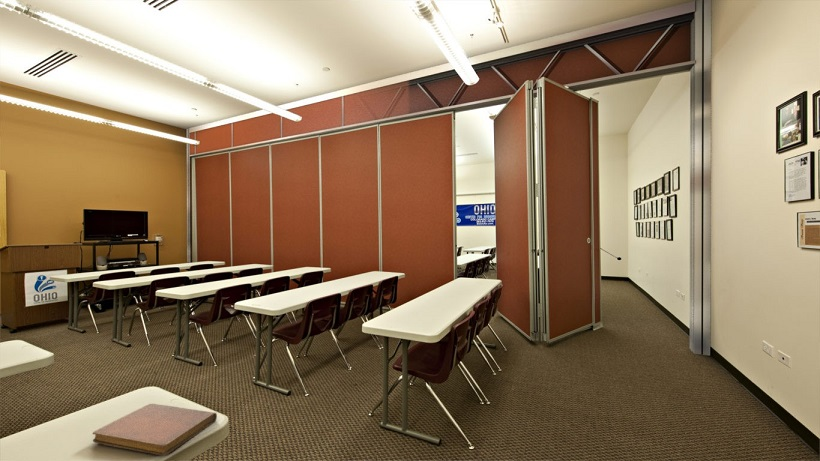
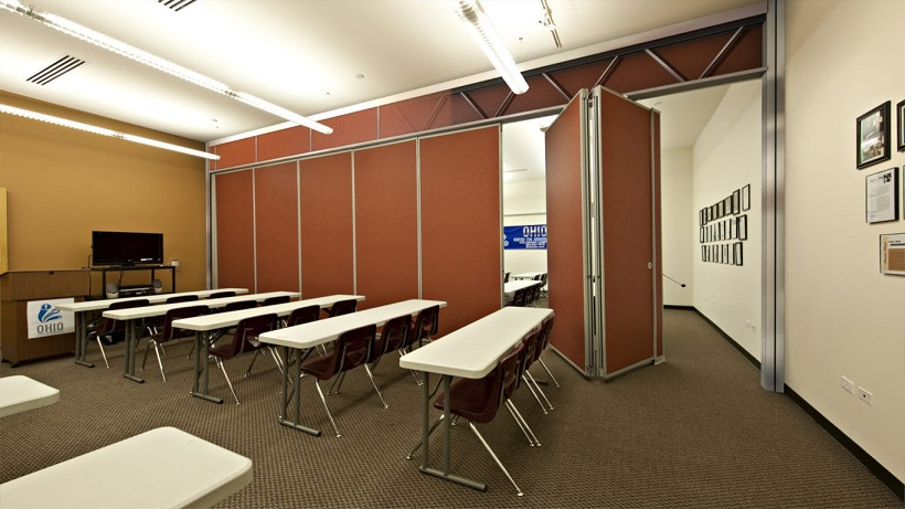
- notebook (157, 426)
